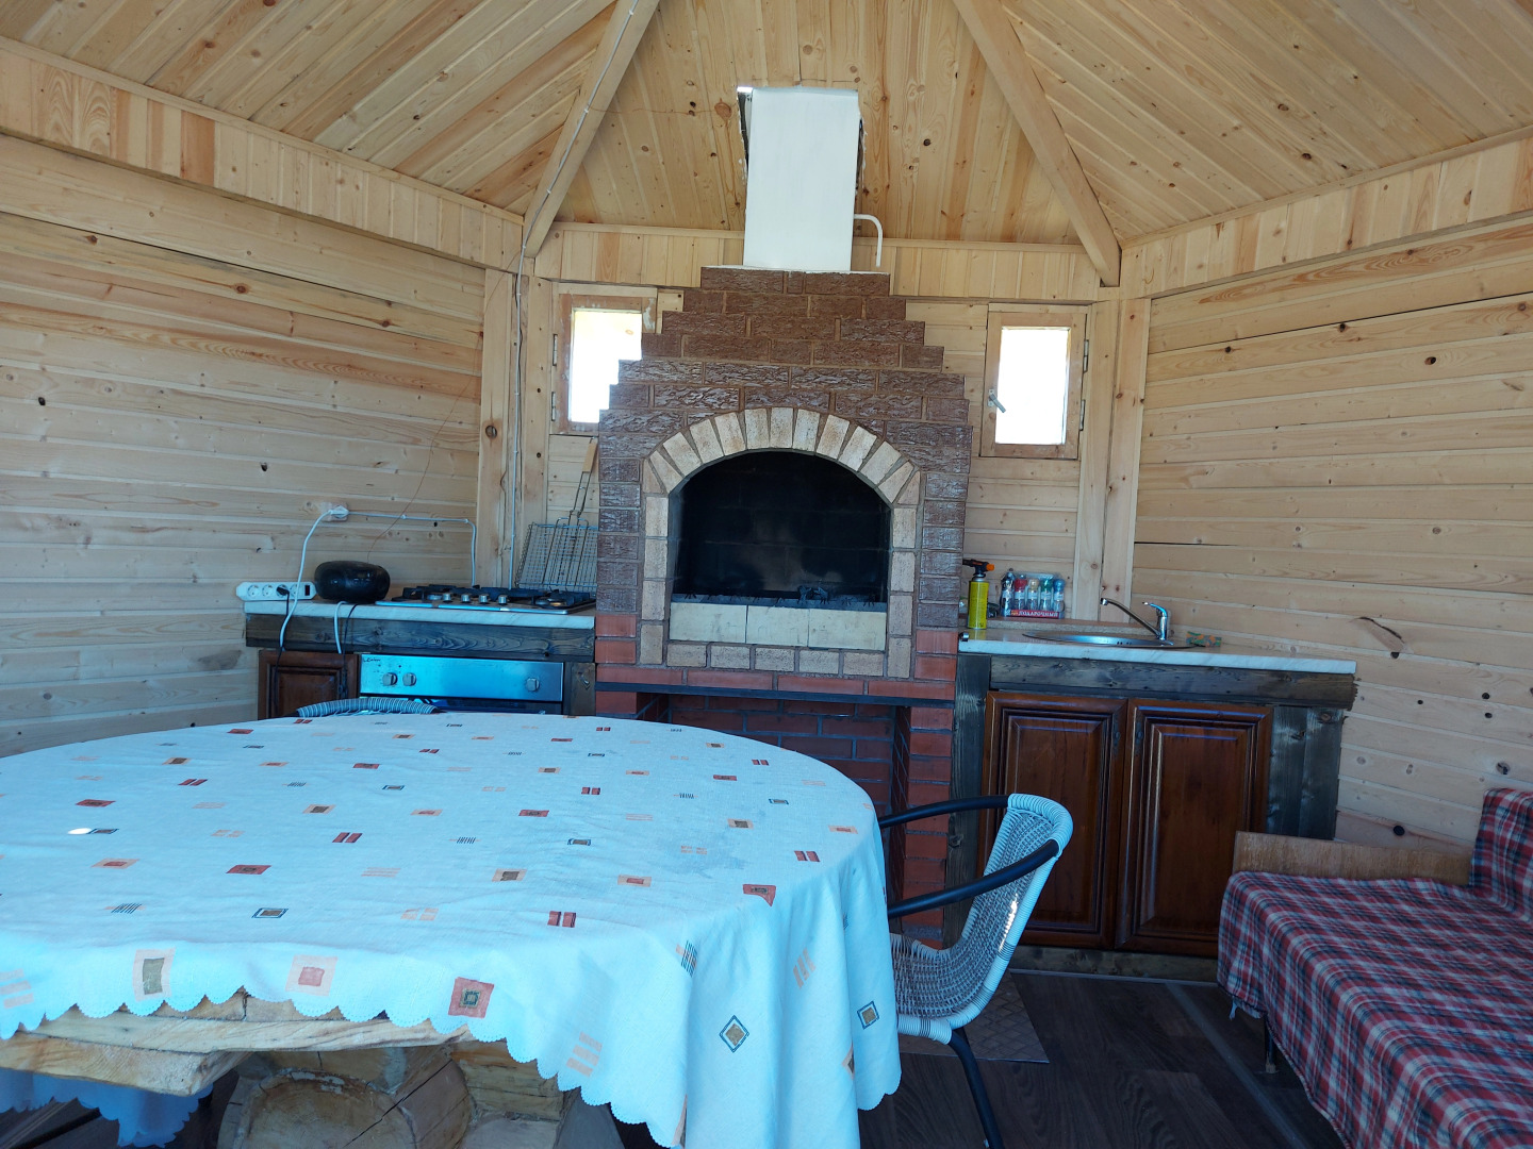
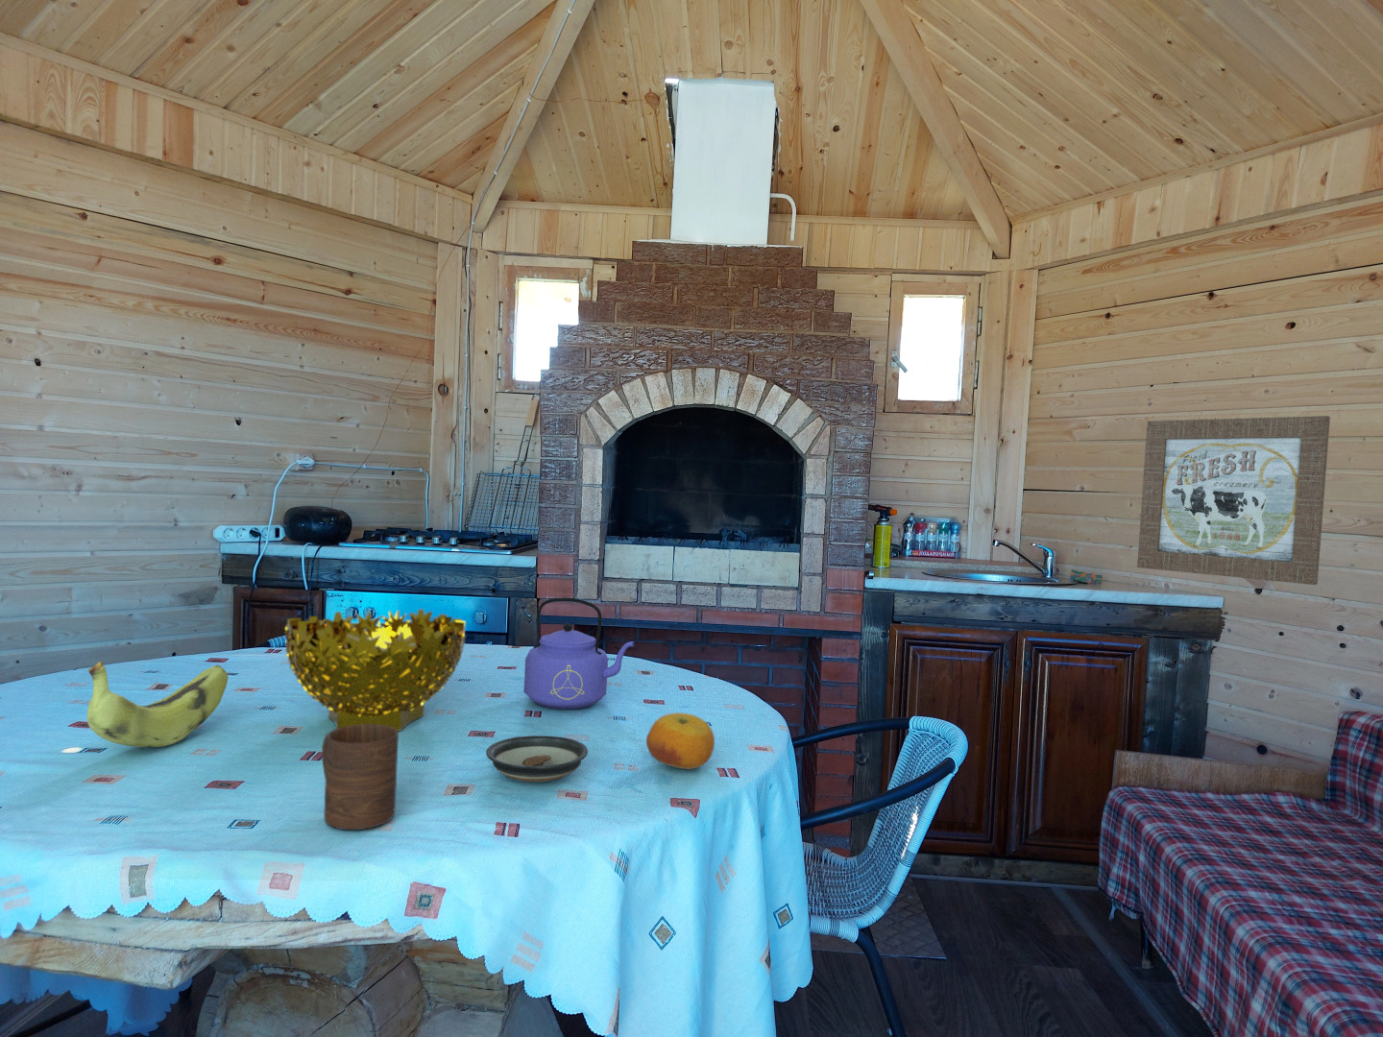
+ wall art (1226, 498)
+ saucer (537, 761)
+ kettle (580, 651)
+ cup (353, 773)
+ fruit (680, 741)
+ decorative bowl (377, 667)
+ banana (163, 698)
